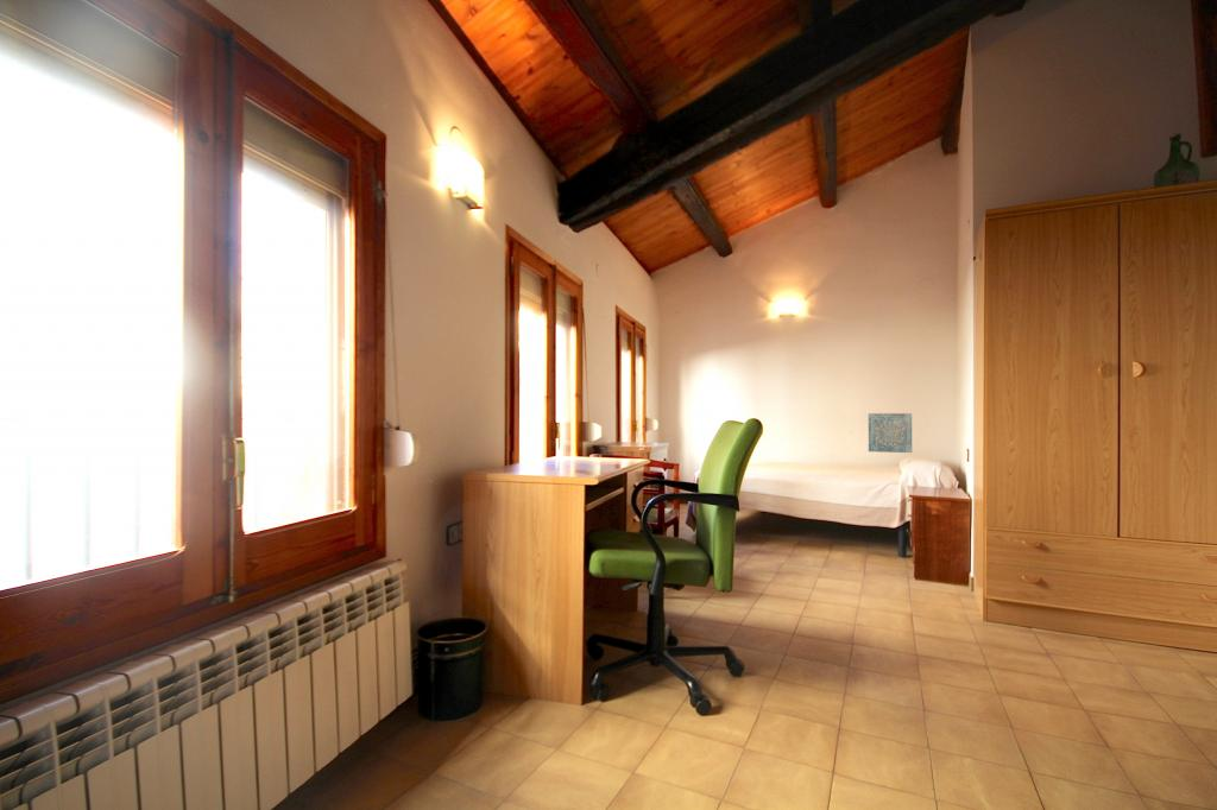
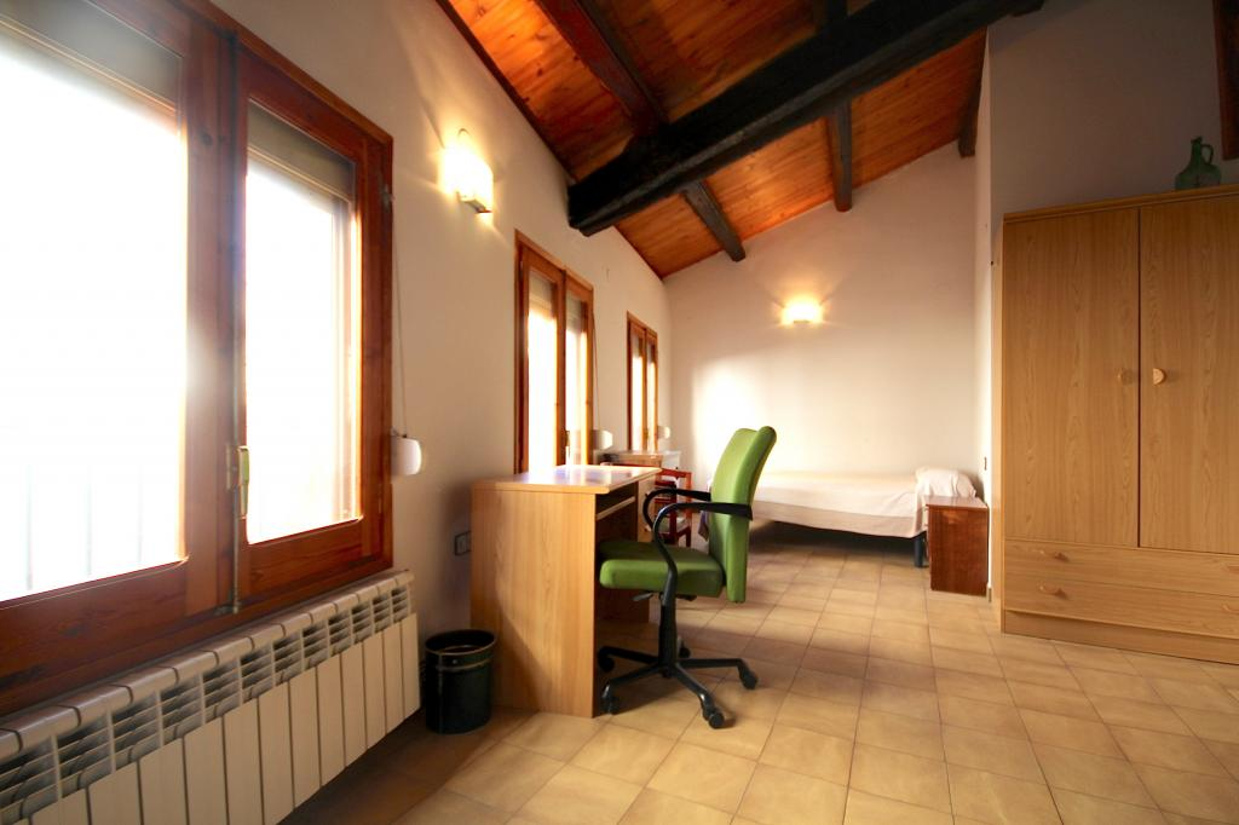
- wall art (889, 432)
